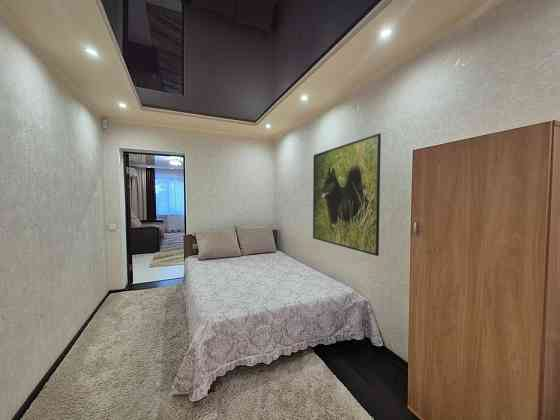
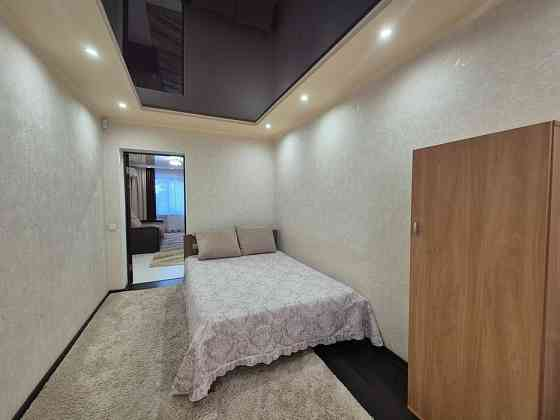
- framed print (340, 196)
